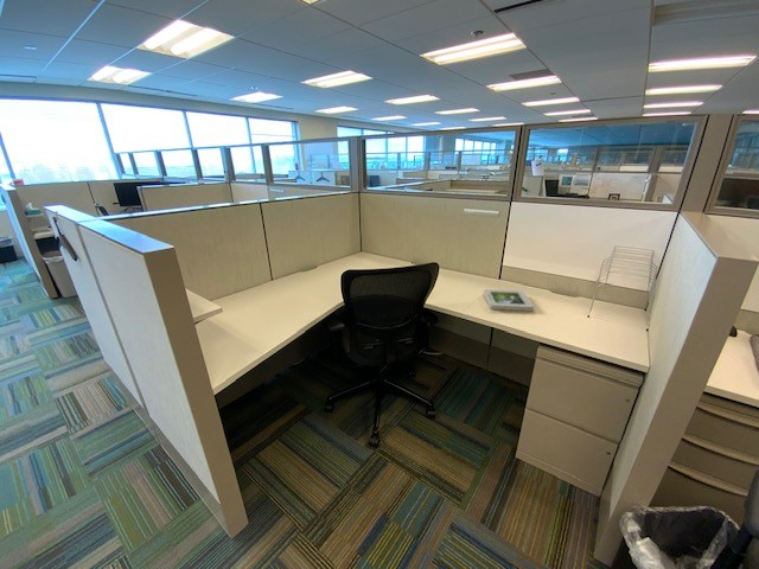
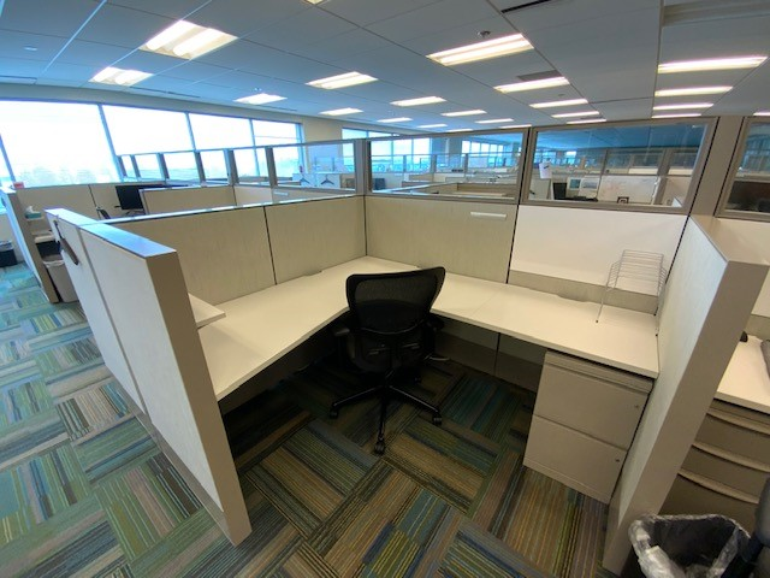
- picture frame (506, 299)
